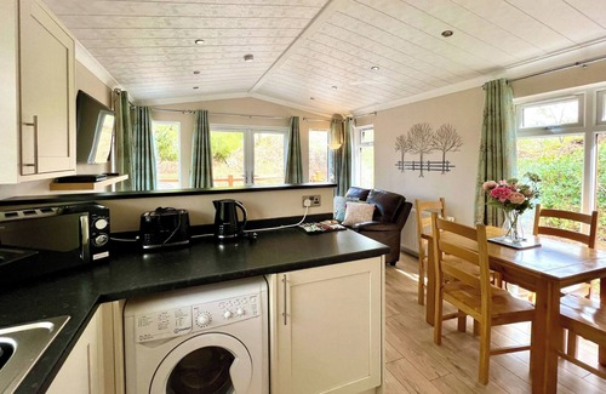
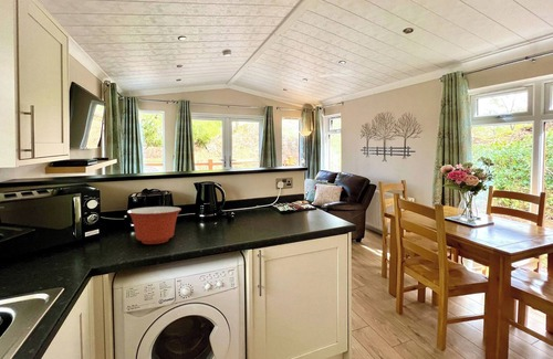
+ mixing bowl (155, 225)
